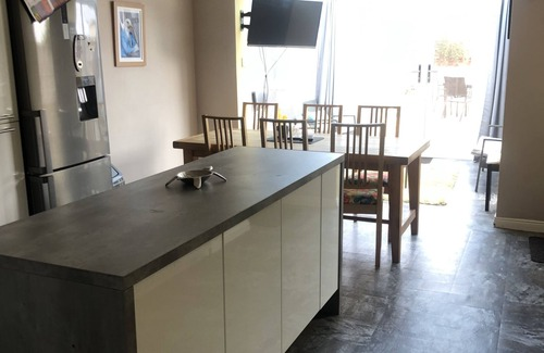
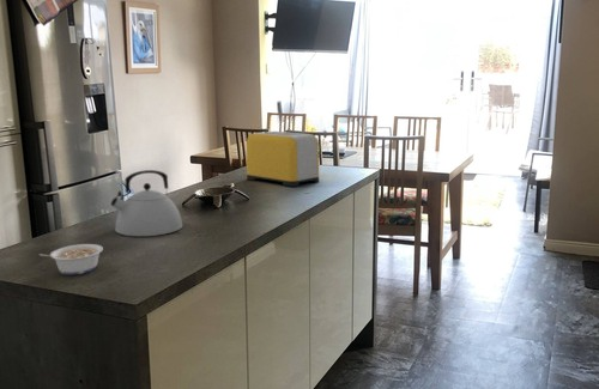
+ legume (75, 259)
+ toaster (280, 156)
+ kettle (146, 199)
